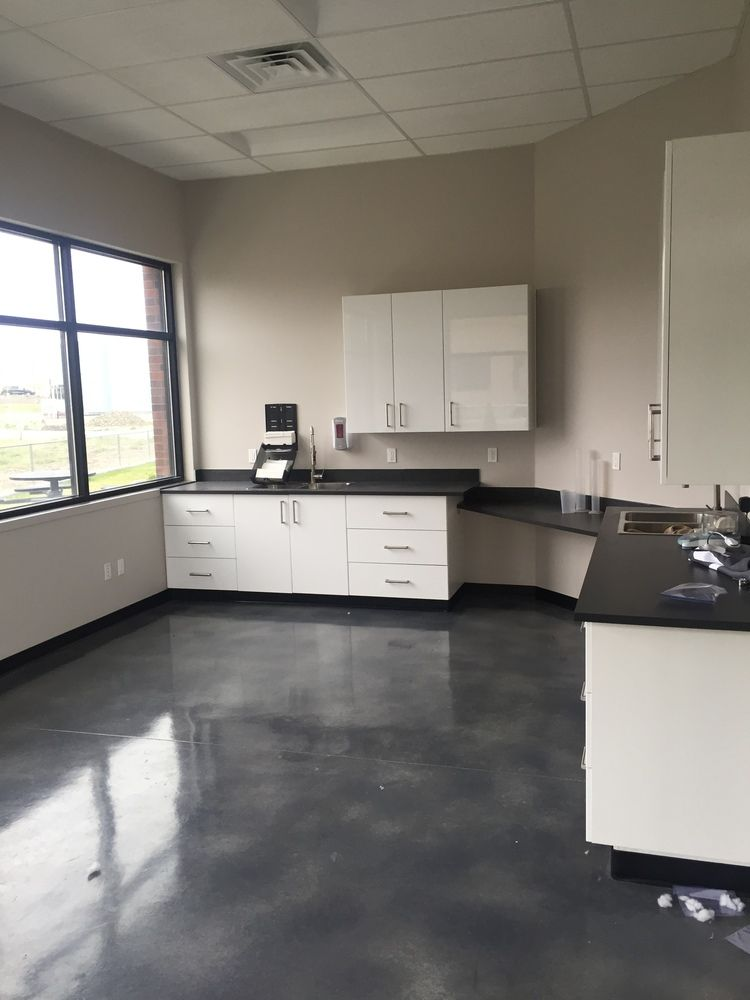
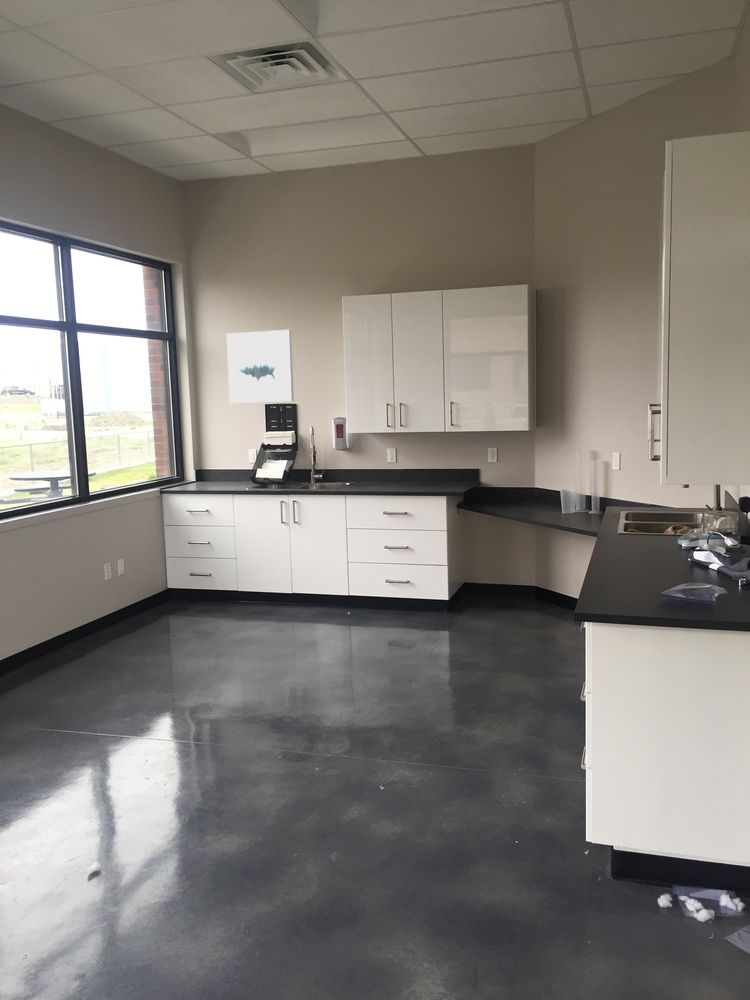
+ wall art (259, 367)
